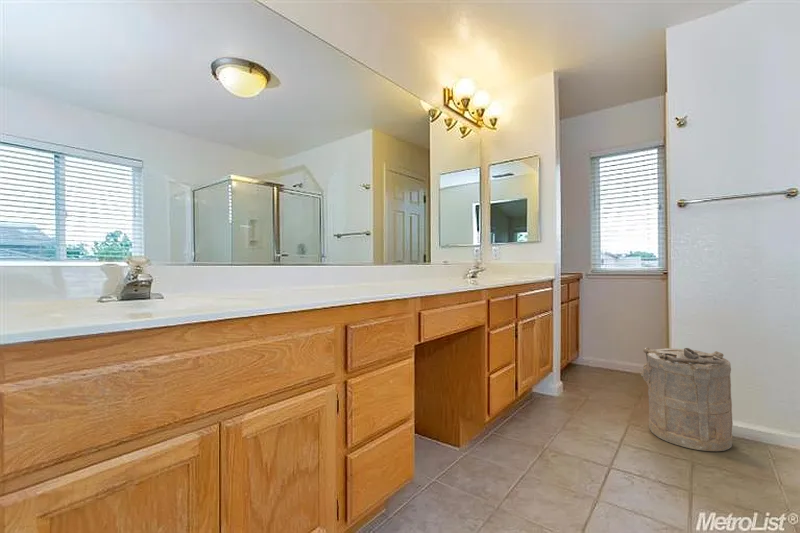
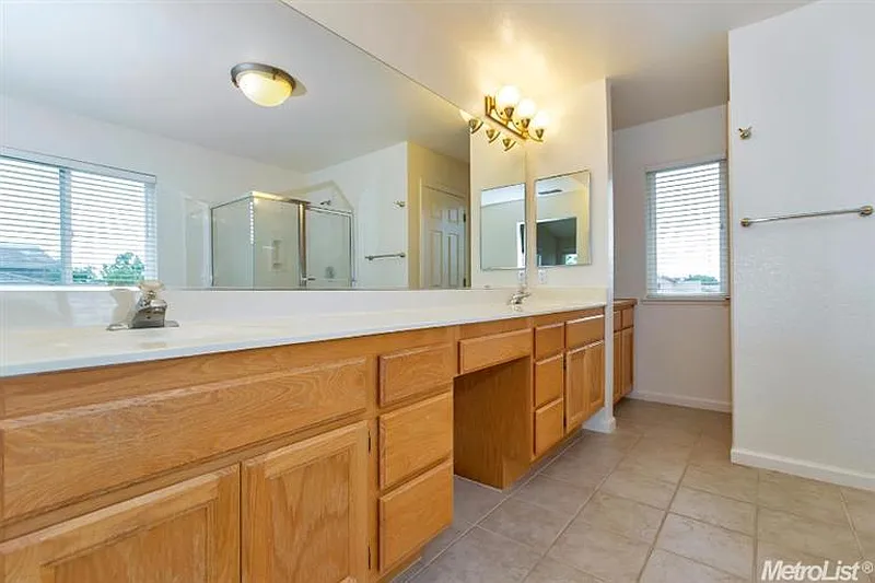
- laundry hamper (683, 390)
